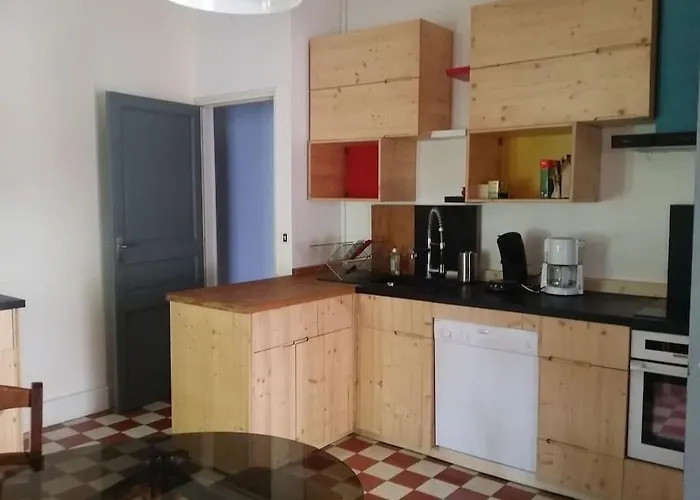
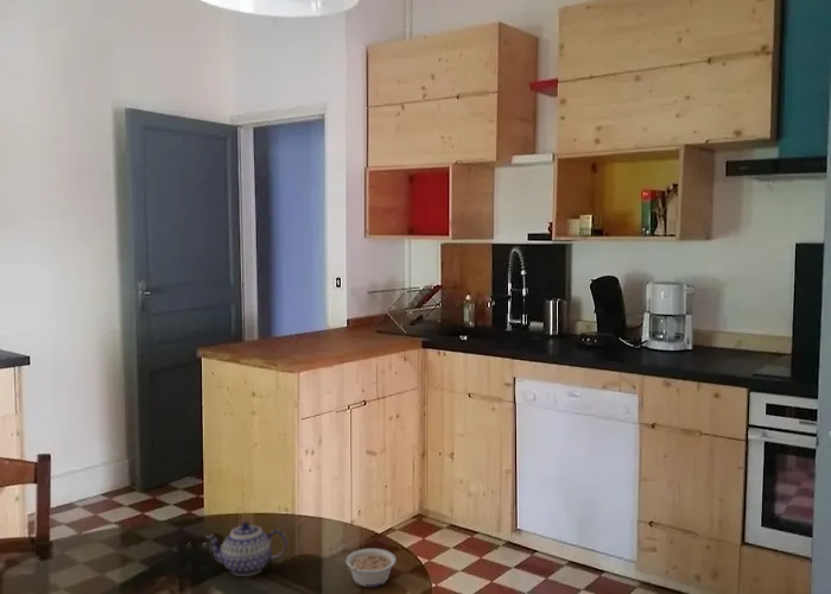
+ legume (370, 568)
+ teapot (247, 545)
